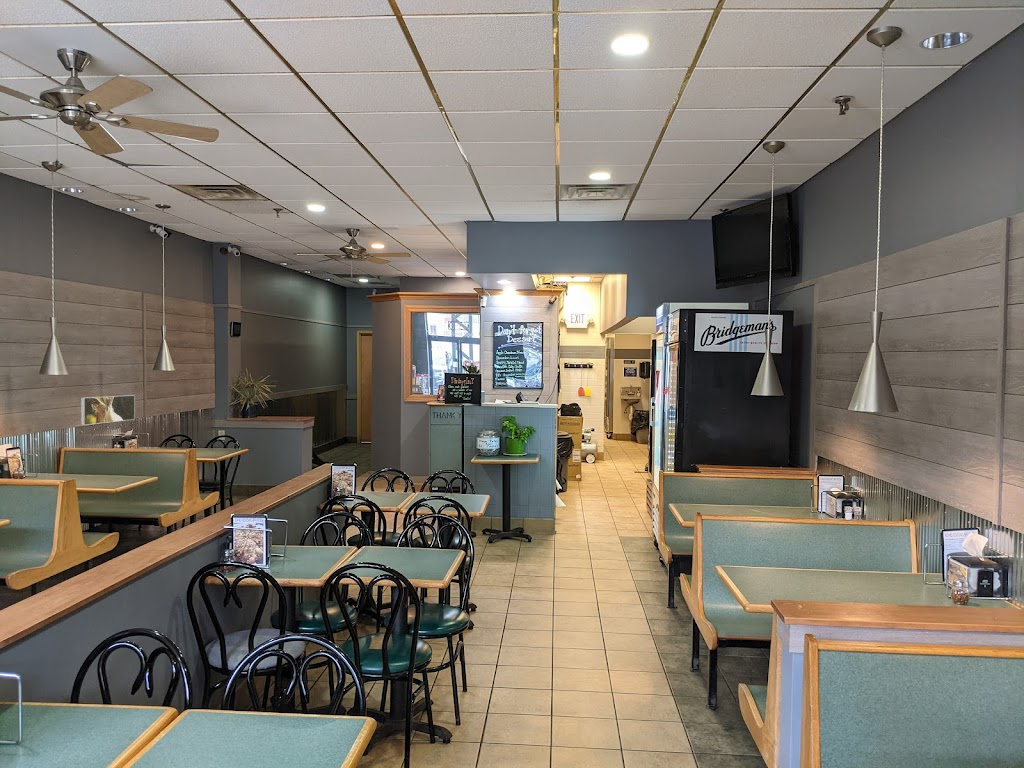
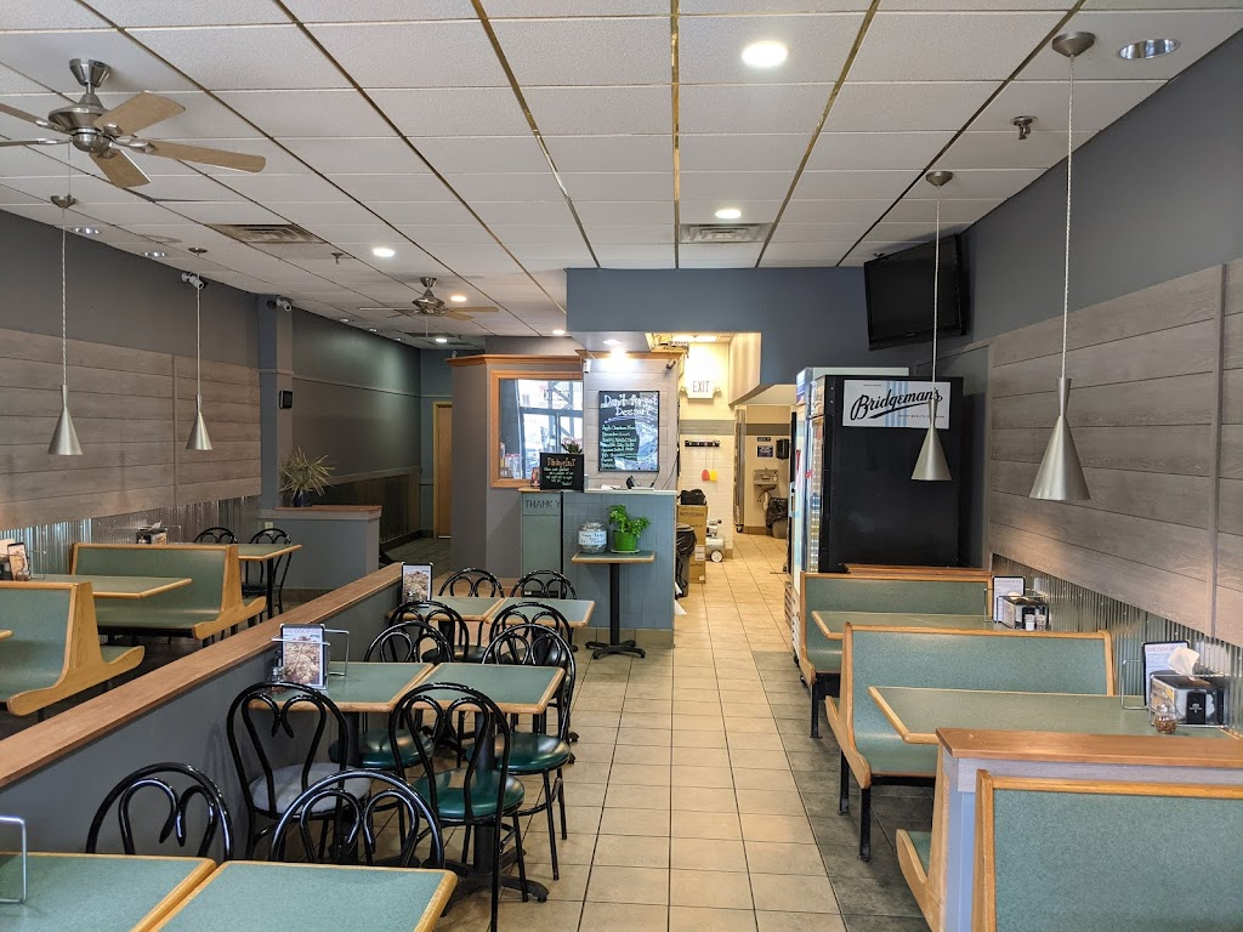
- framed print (109, 409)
